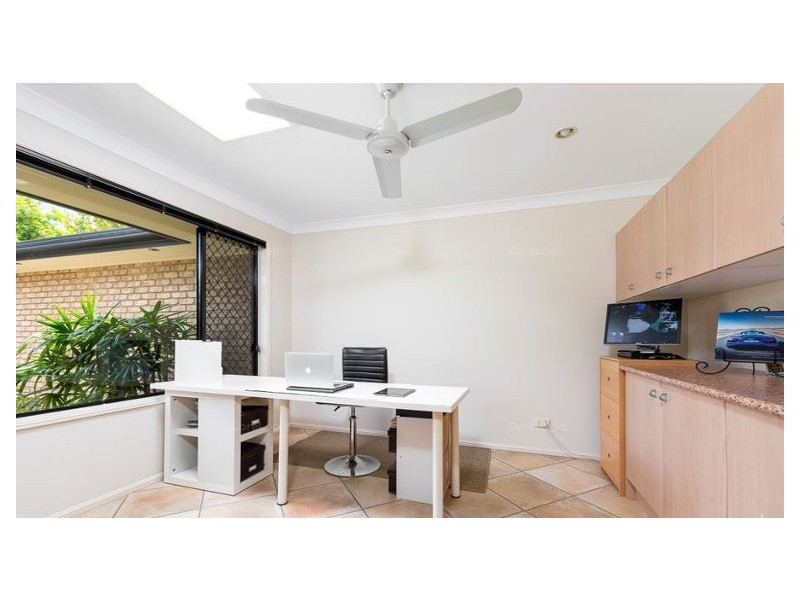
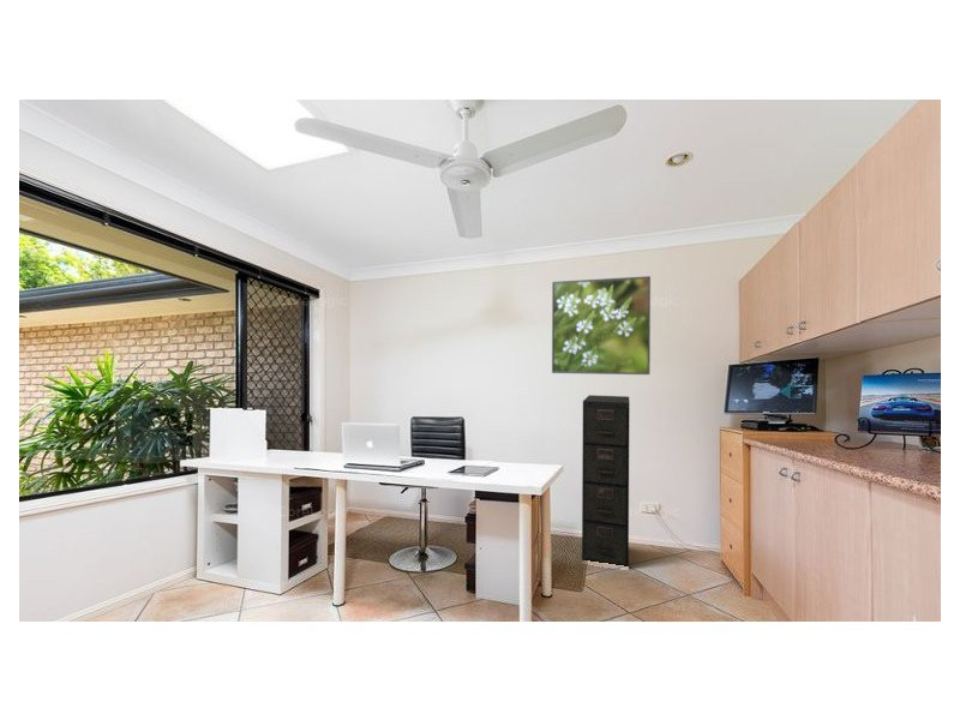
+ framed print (599, 326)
+ filing cabinet (606, 476)
